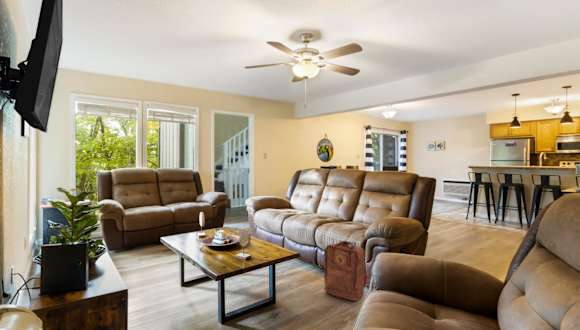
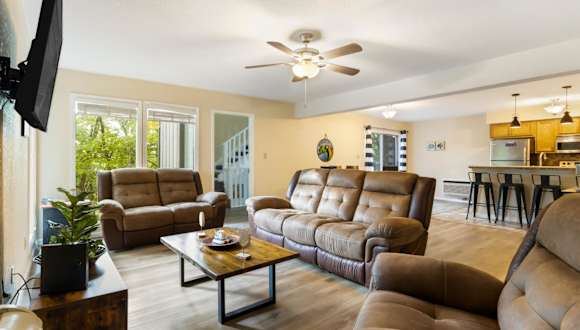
- backpack (343, 266)
